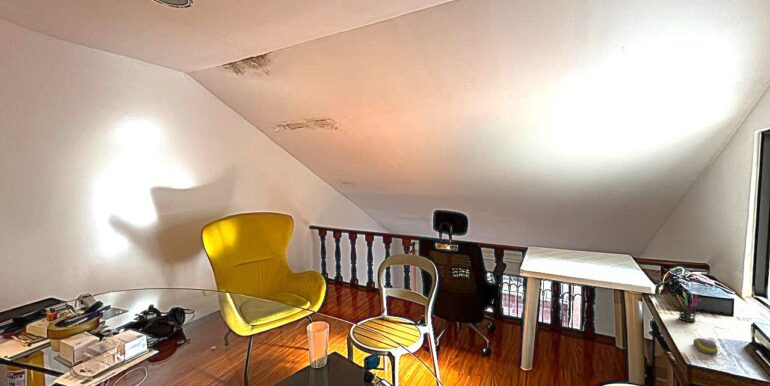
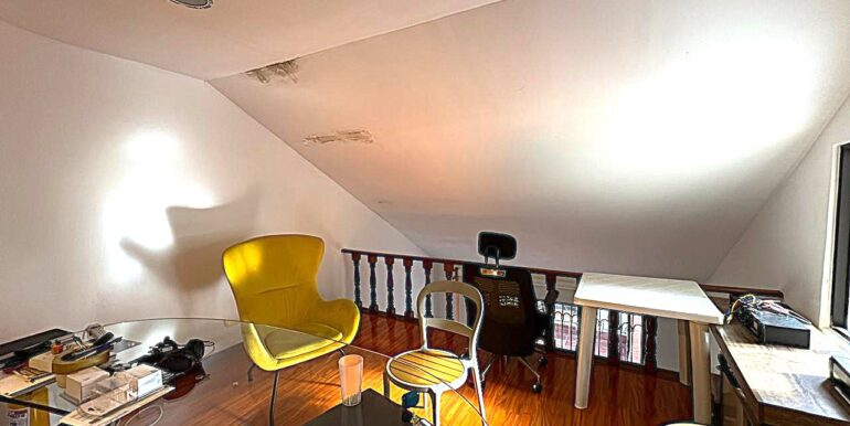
- pen holder (687, 306)
- computer mouse (705, 343)
